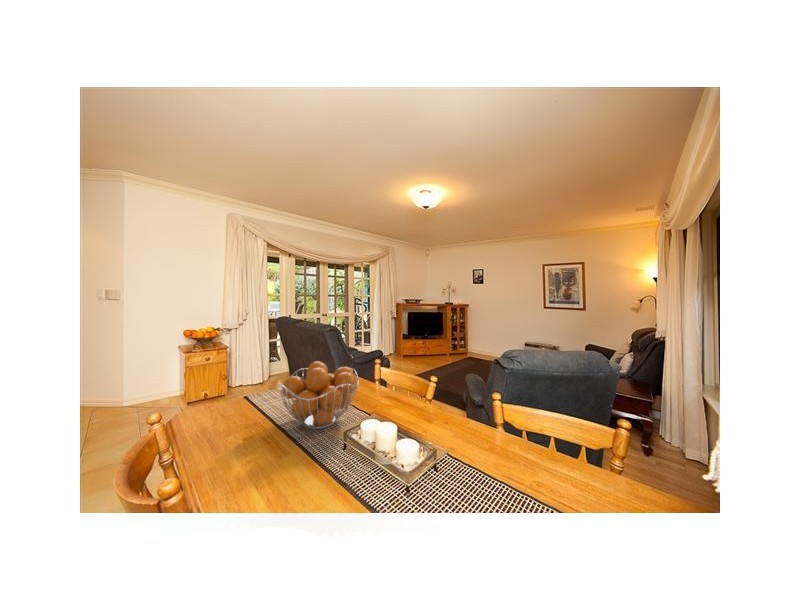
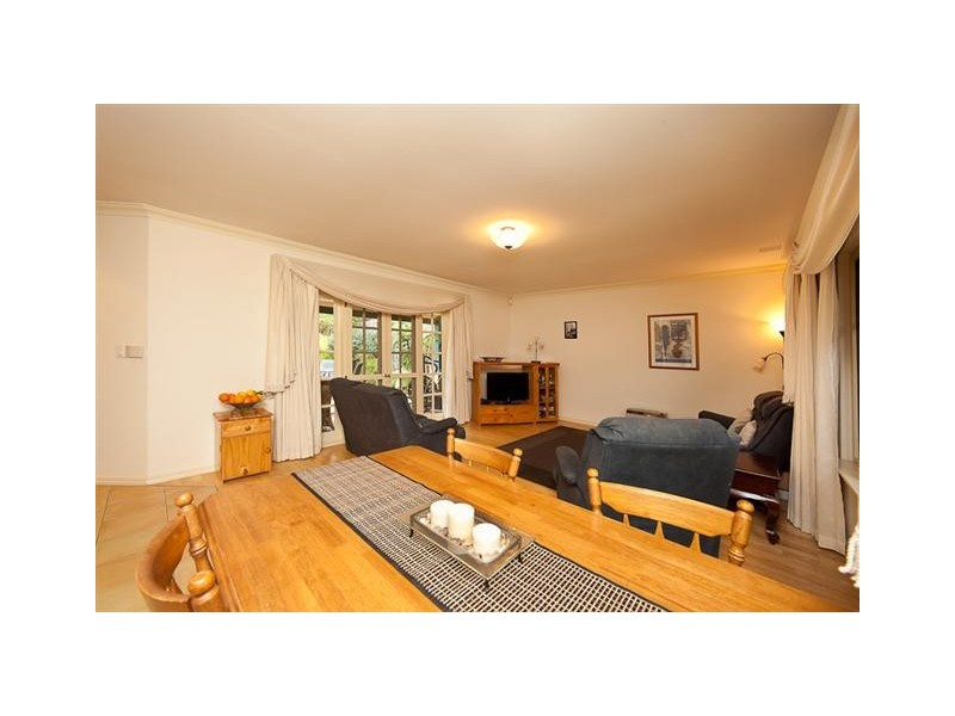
- fruit basket (320, 392)
